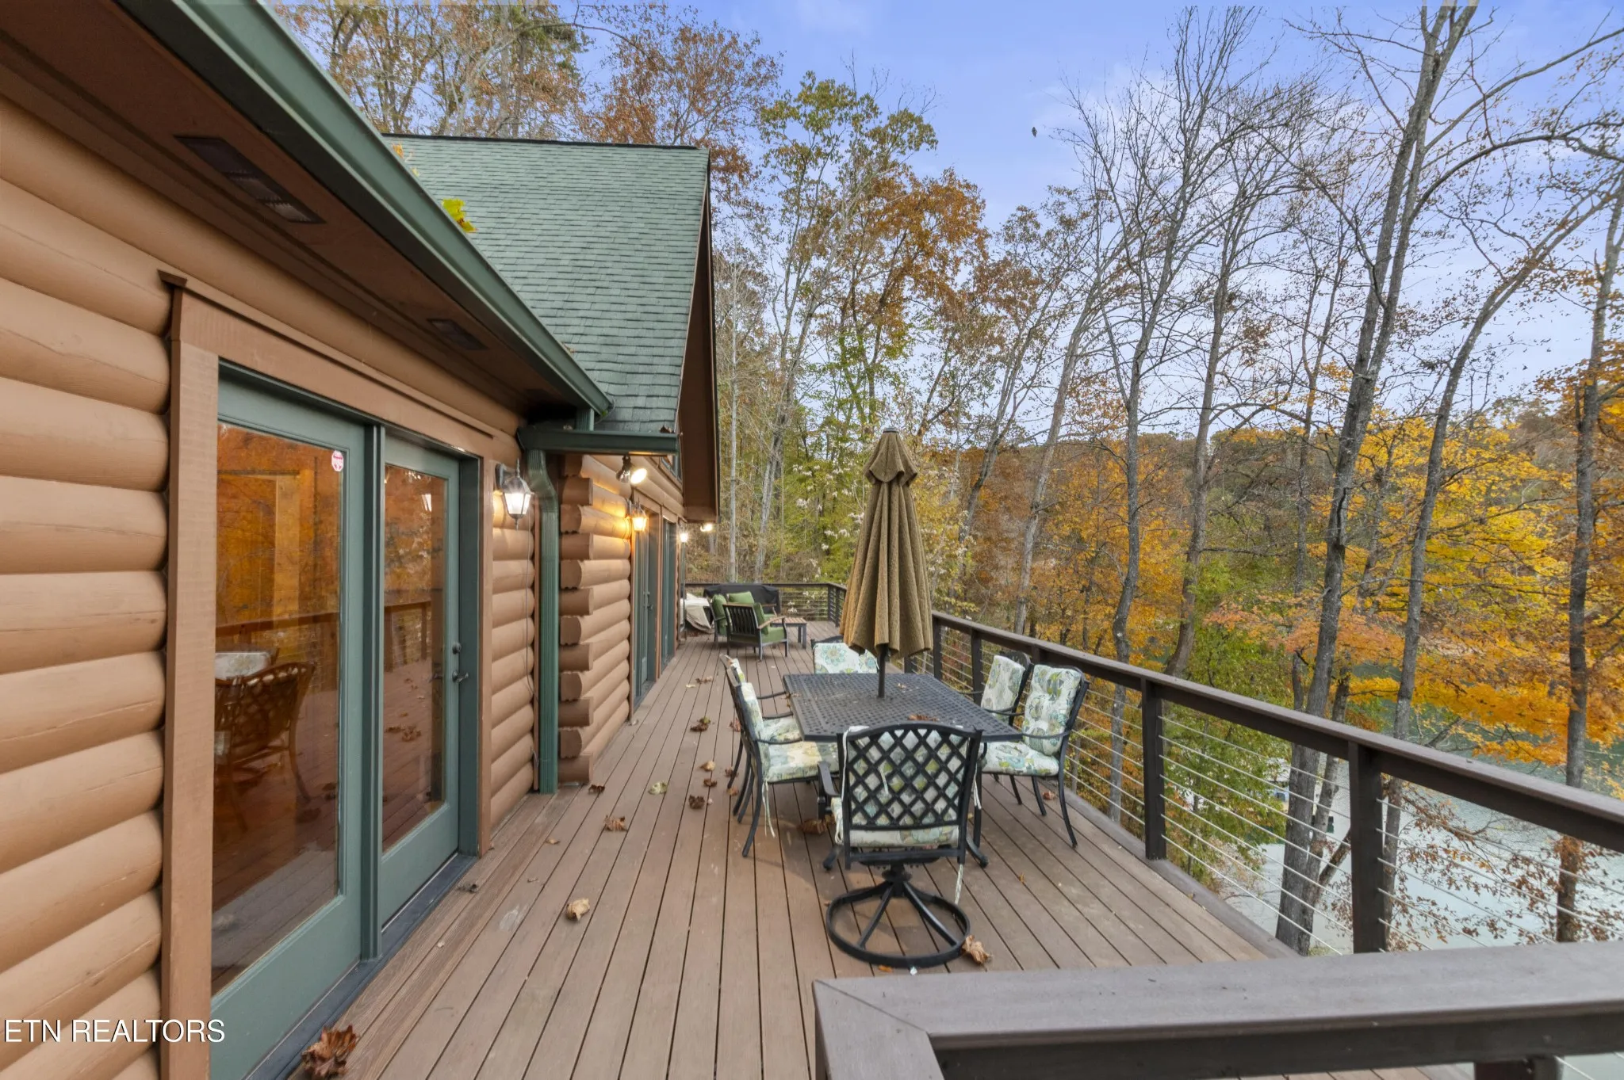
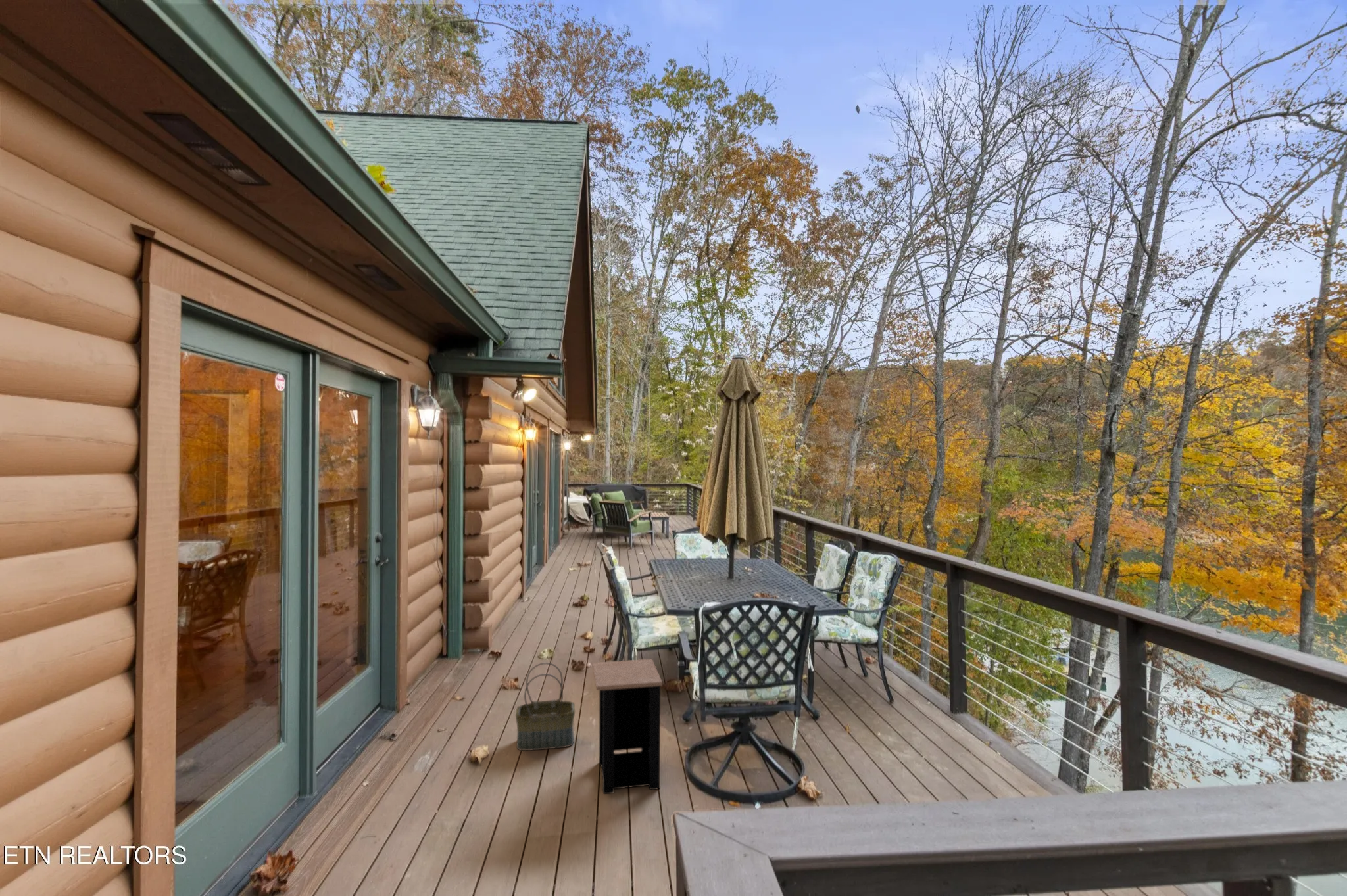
+ basket (545, 705)
+ side table (627, 723)
